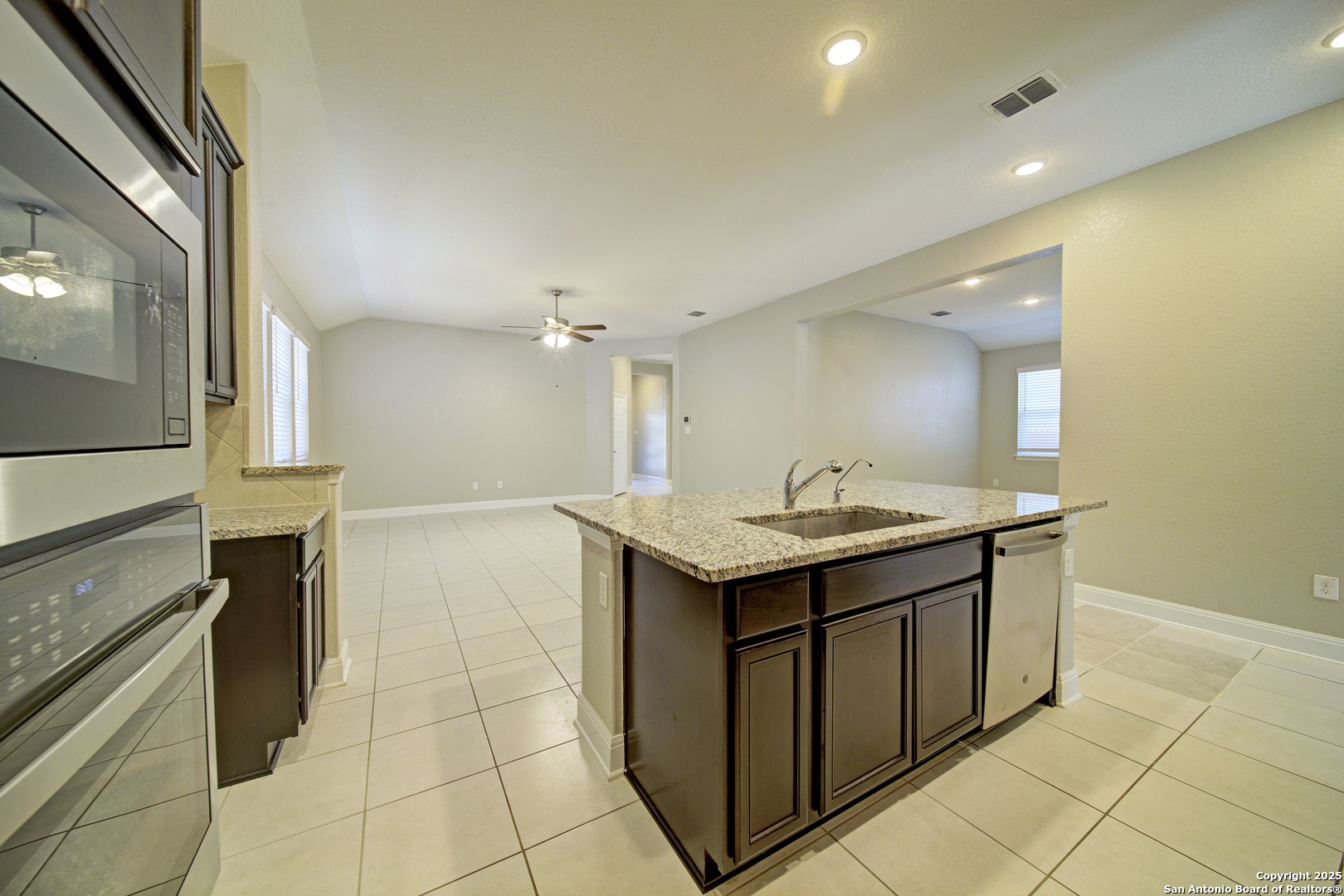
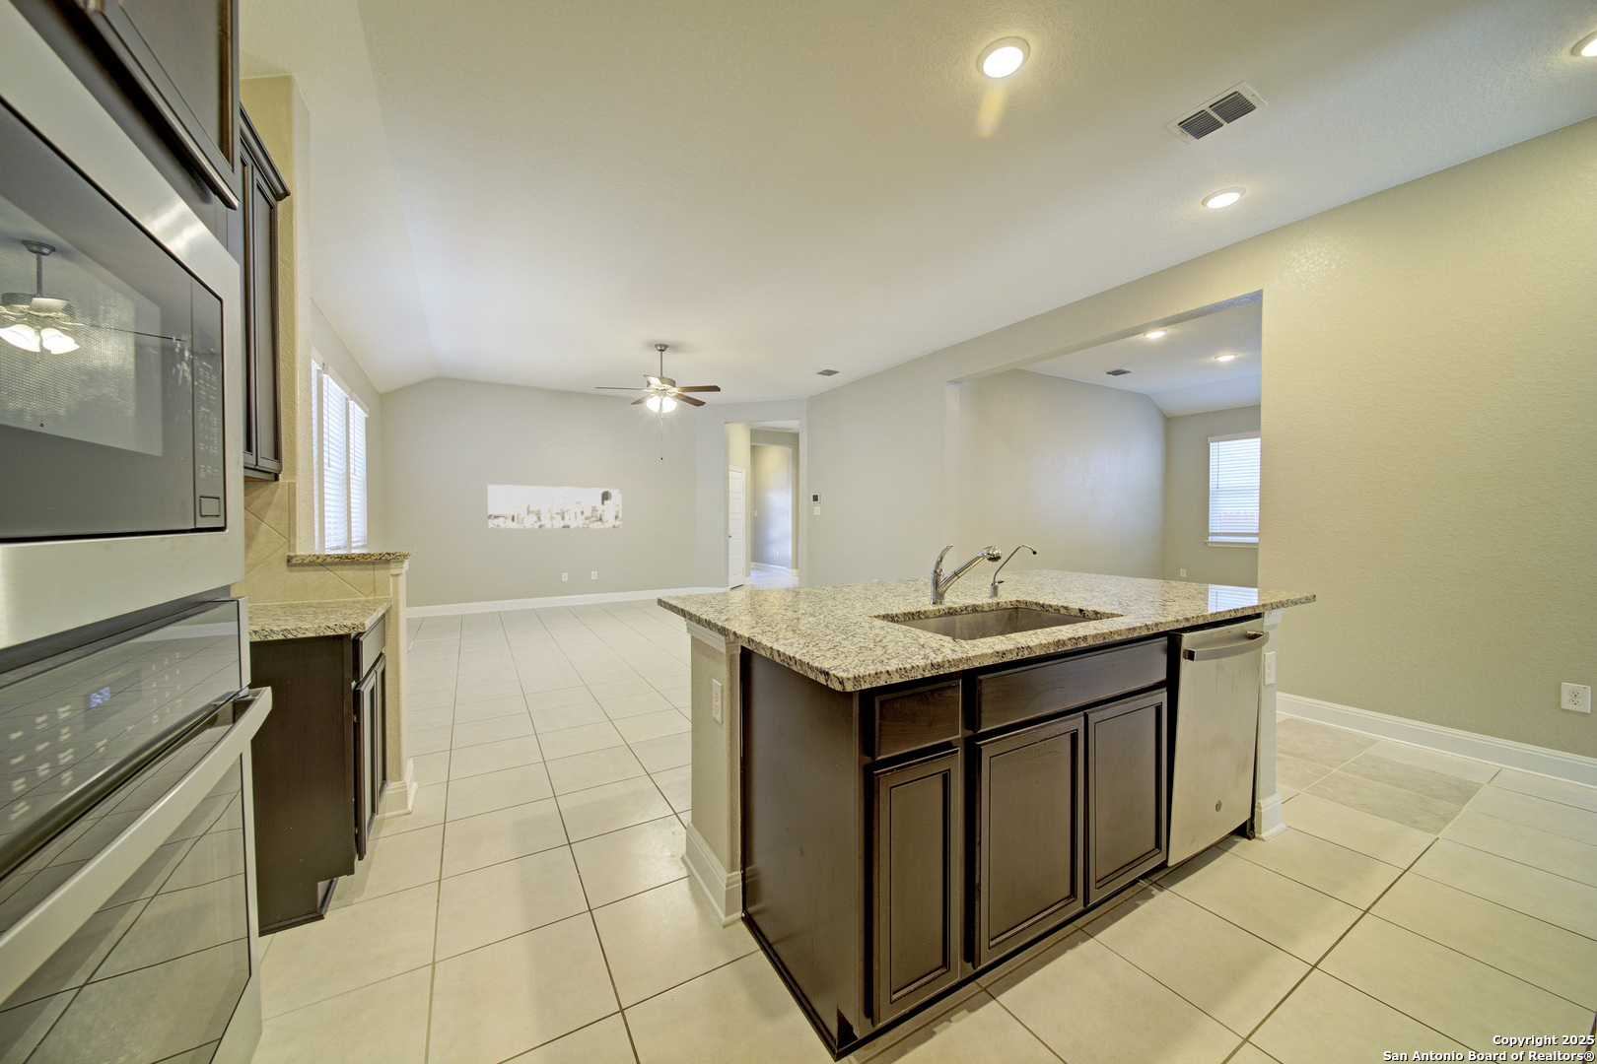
+ wall art (558, 507)
